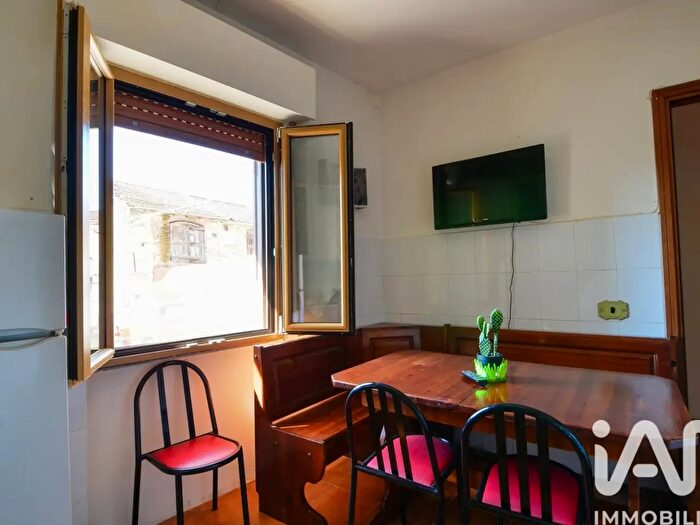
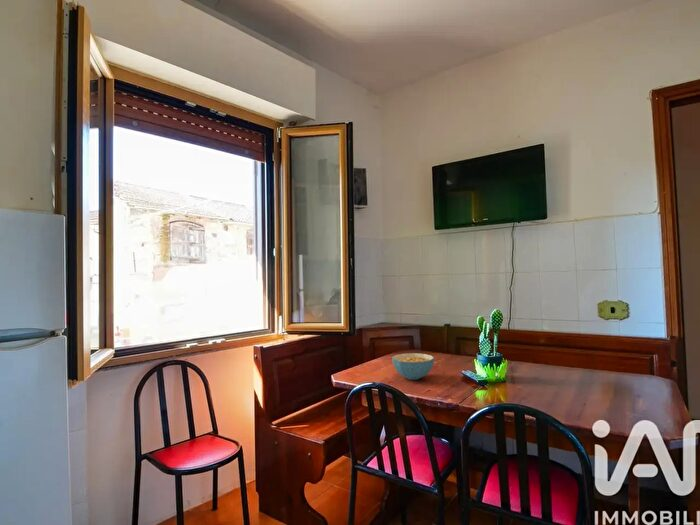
+ cereal bowl (413, 367)
